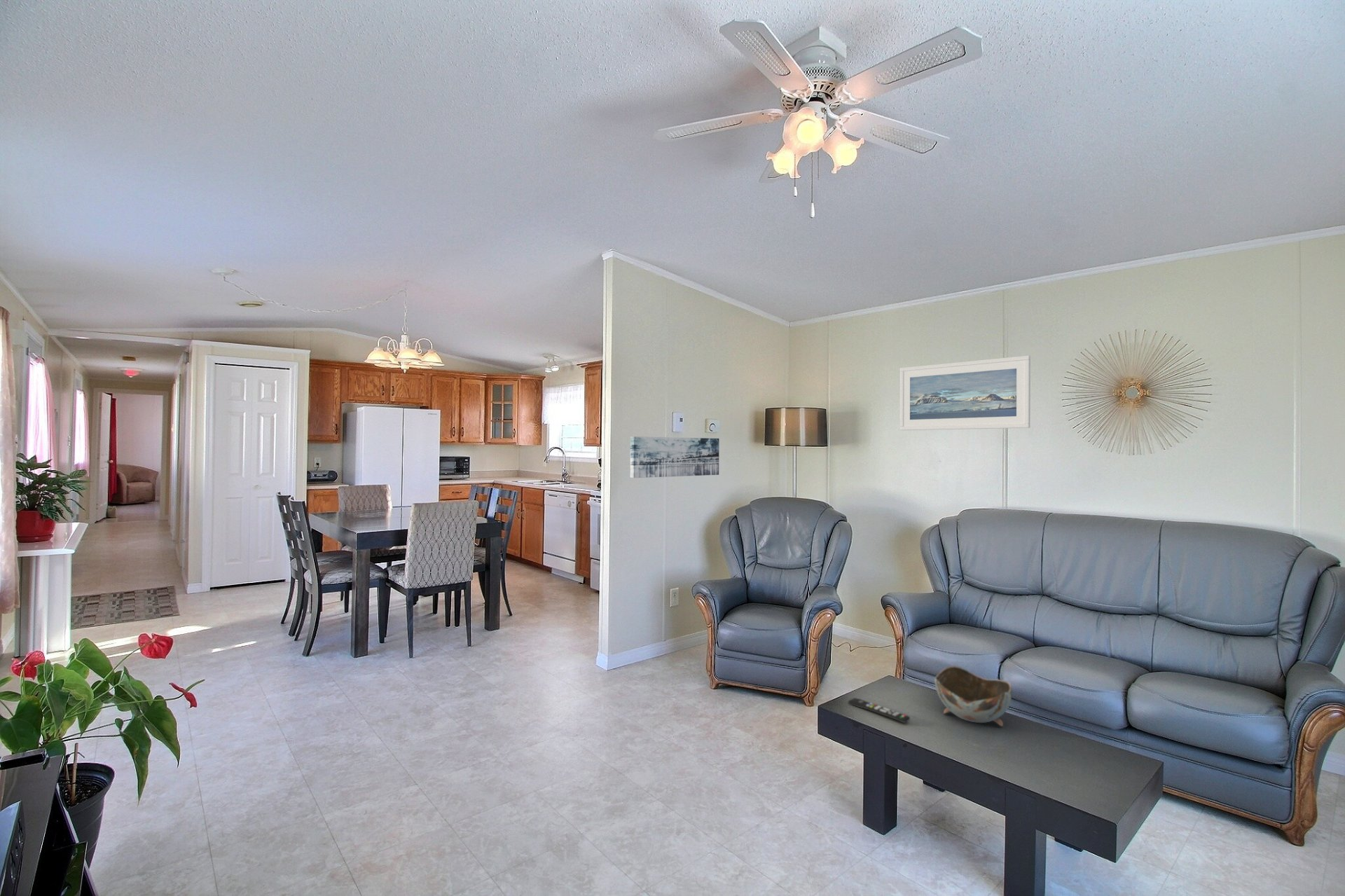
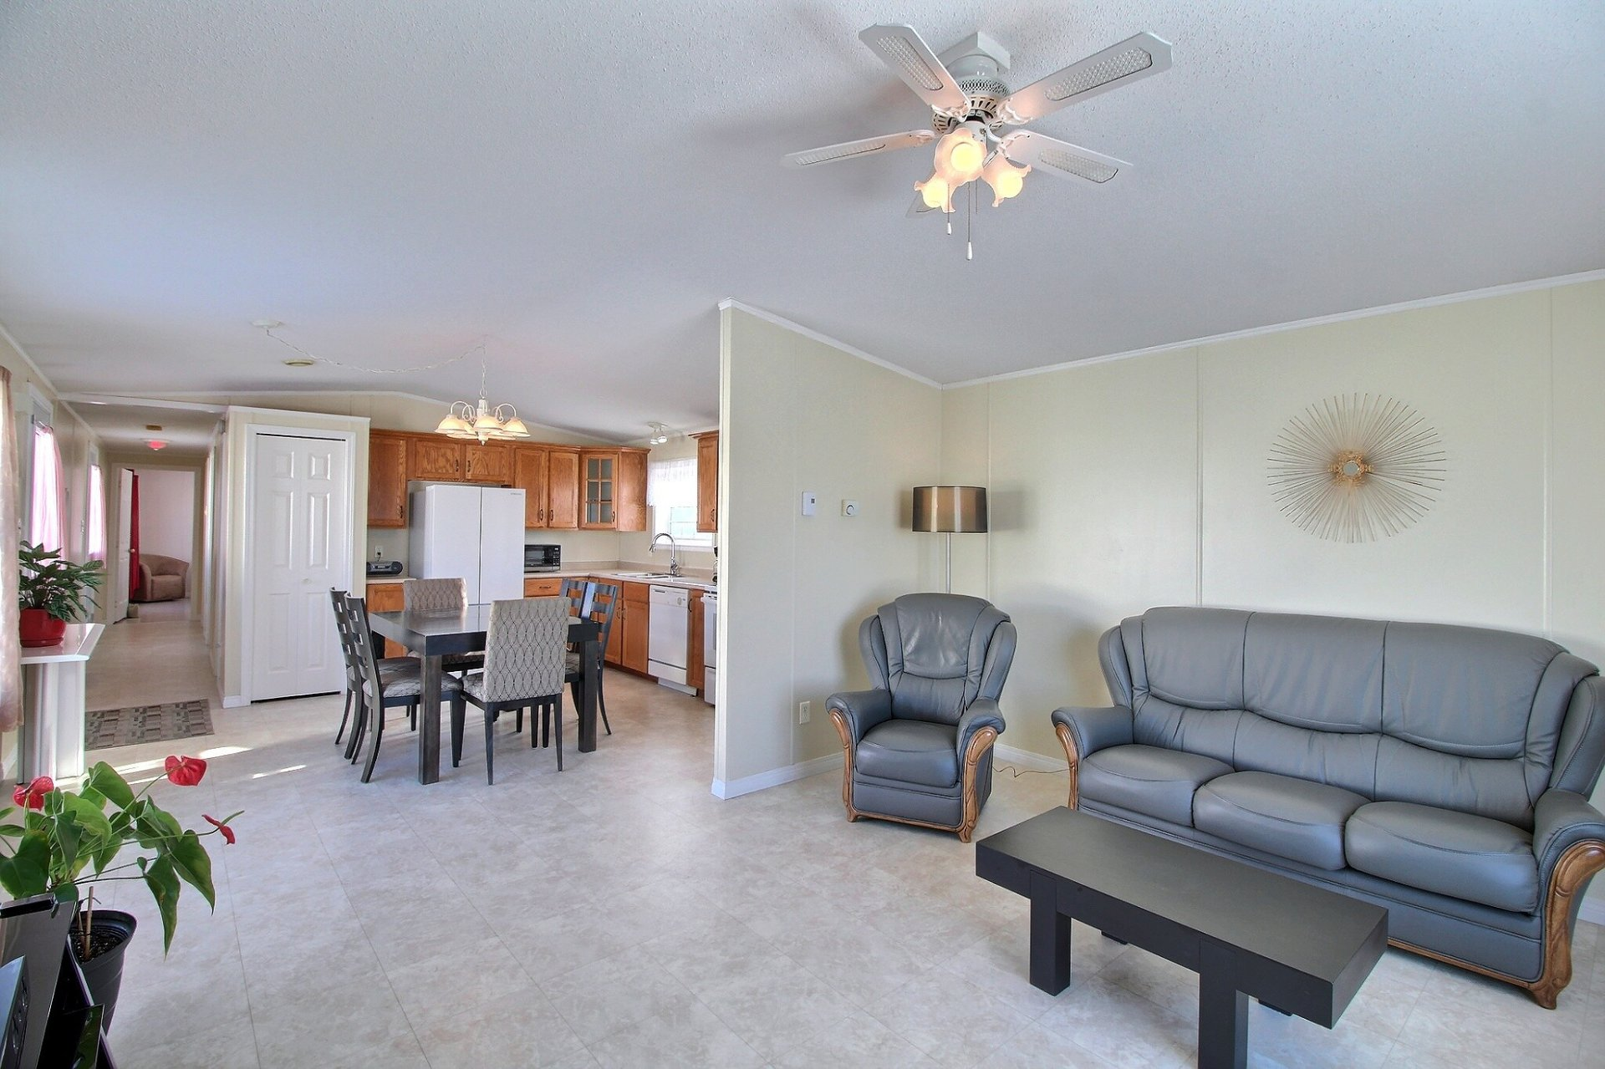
- wall art (677, 457)
- remote control (878, 710)
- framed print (960, 395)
- bowl (972, 698)
